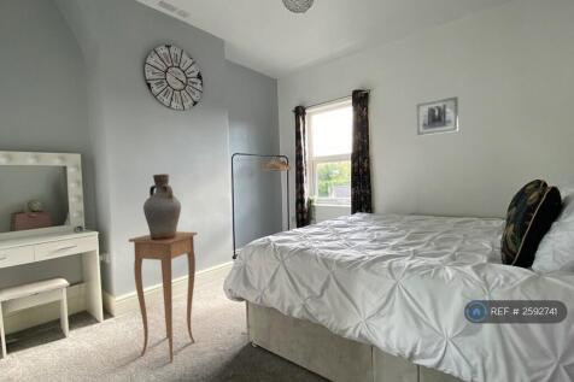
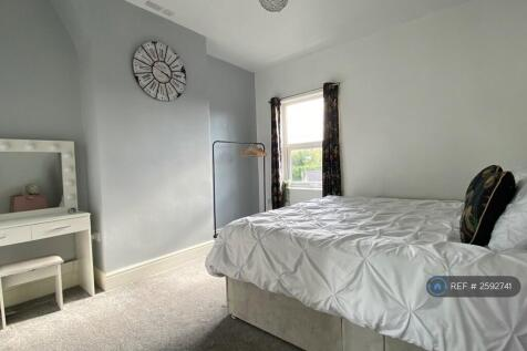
- side table (166, 292)
- vase (162, 205)
- wall art (437, 117)
